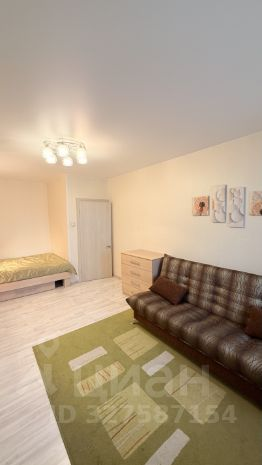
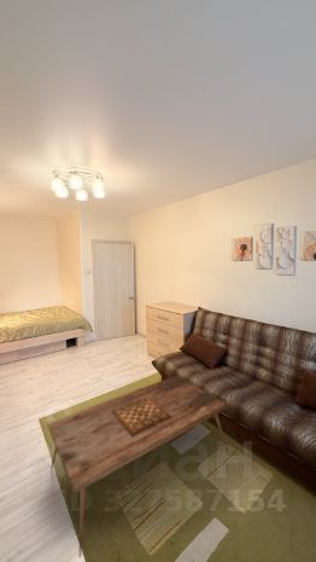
+ coffee table (142, 433)
